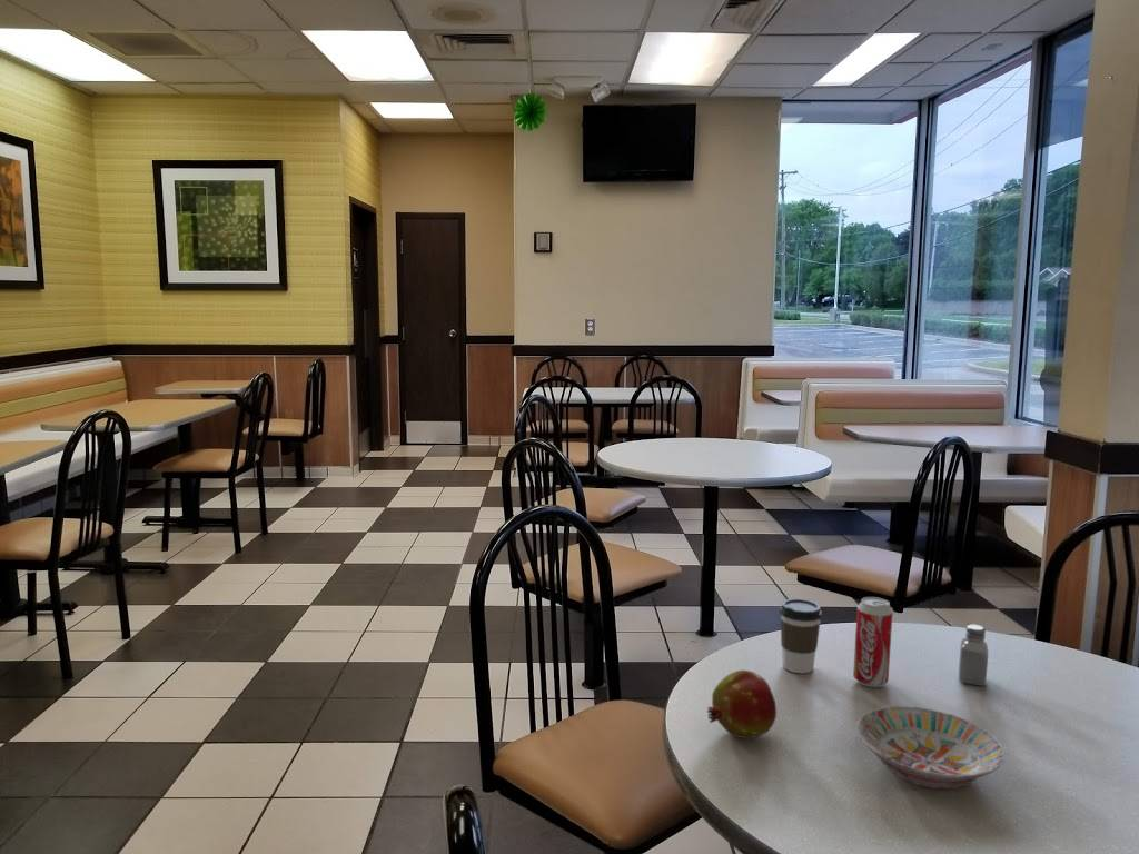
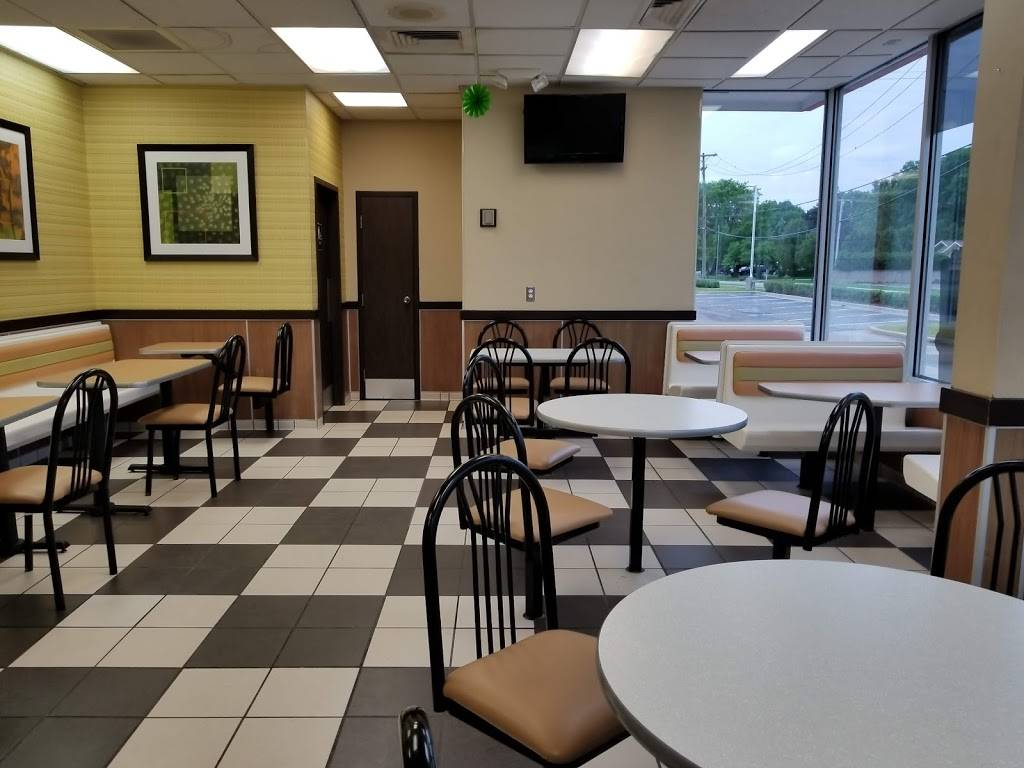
- beverage can (872, 642)
- coffee cup (799, 635)
- fruit (739, 704)
- saltshaker (973, 653)
- bowl (927, 754)
